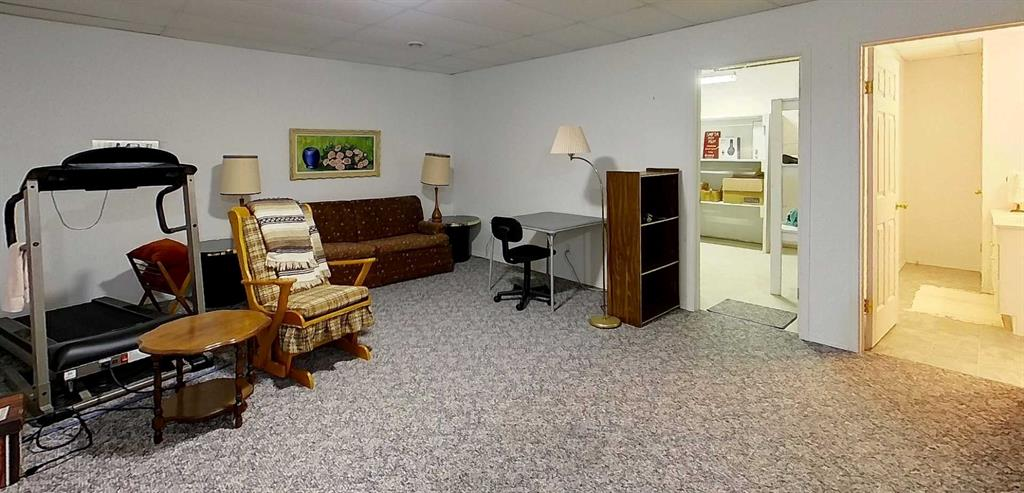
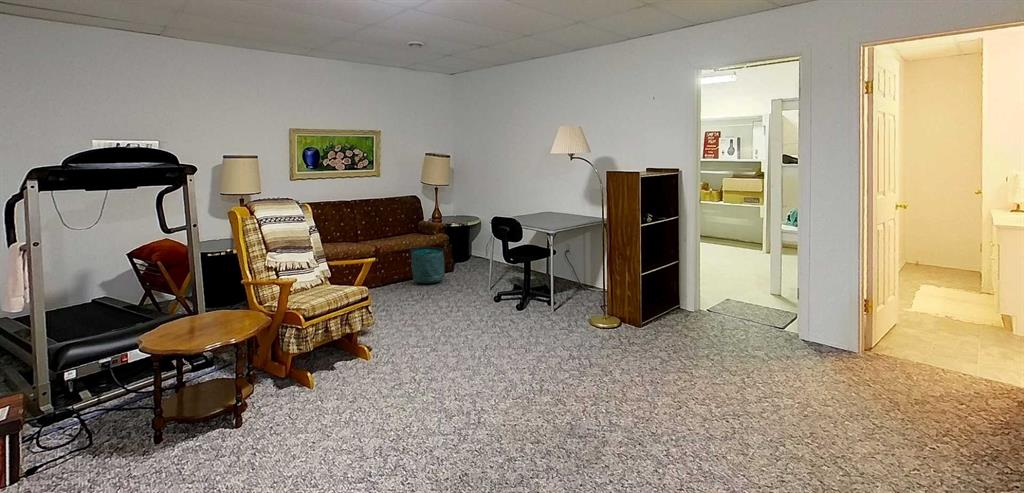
+ storage basket (427, 264)
